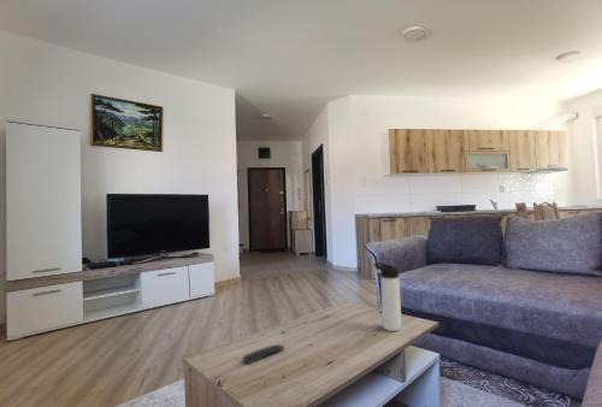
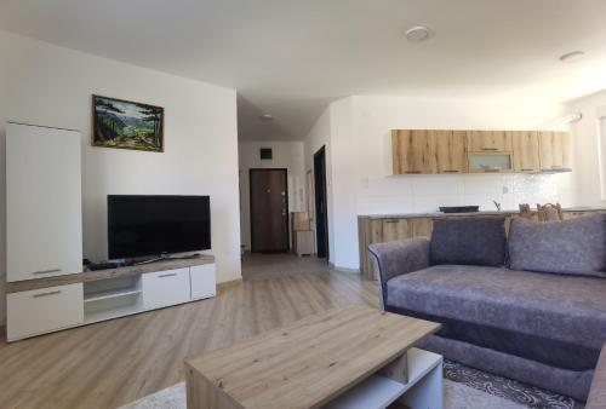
- thermos bottle (386, 295)
- remote control (265, 352)
